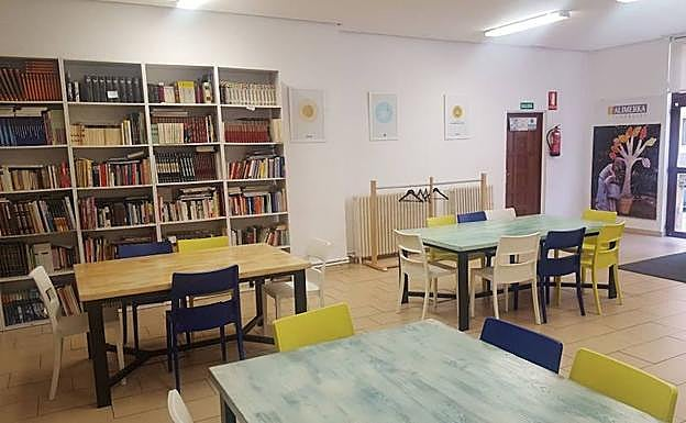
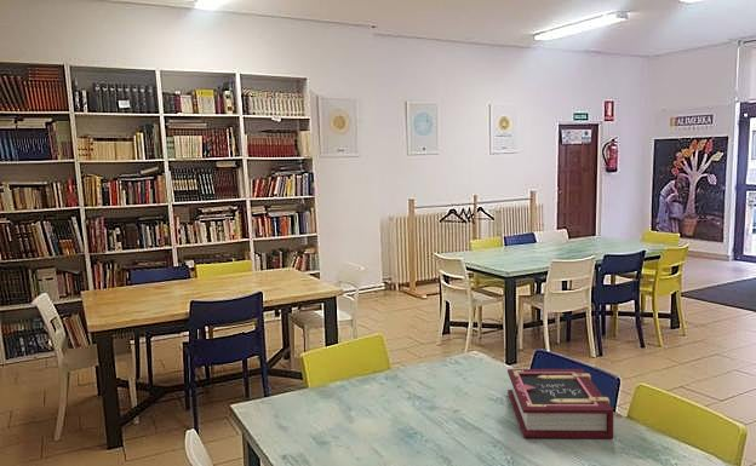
+ book (556, 398)
